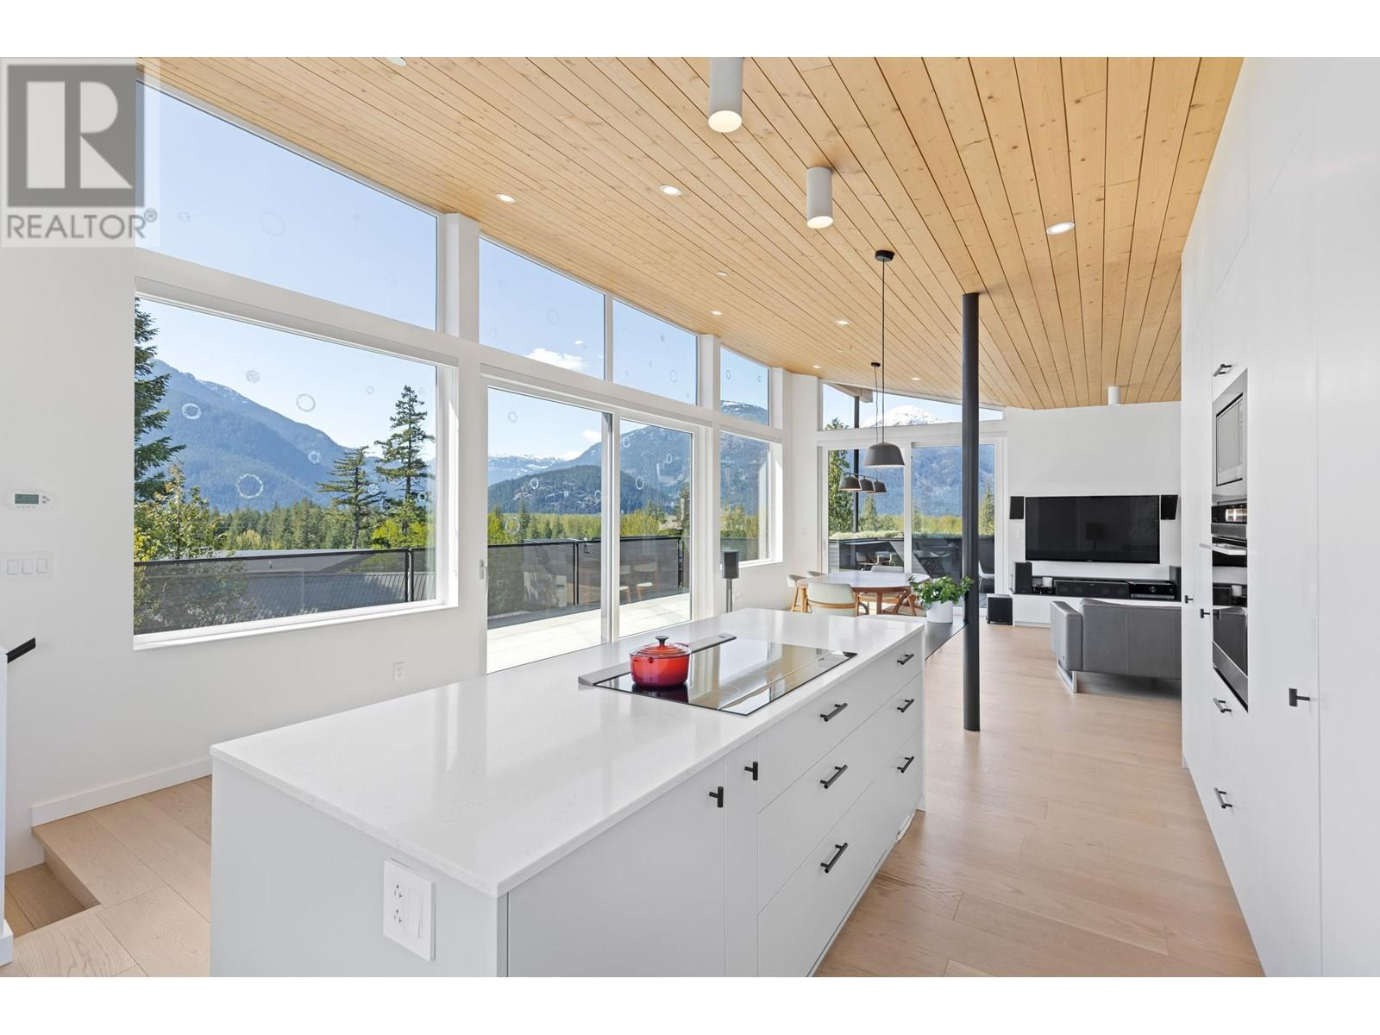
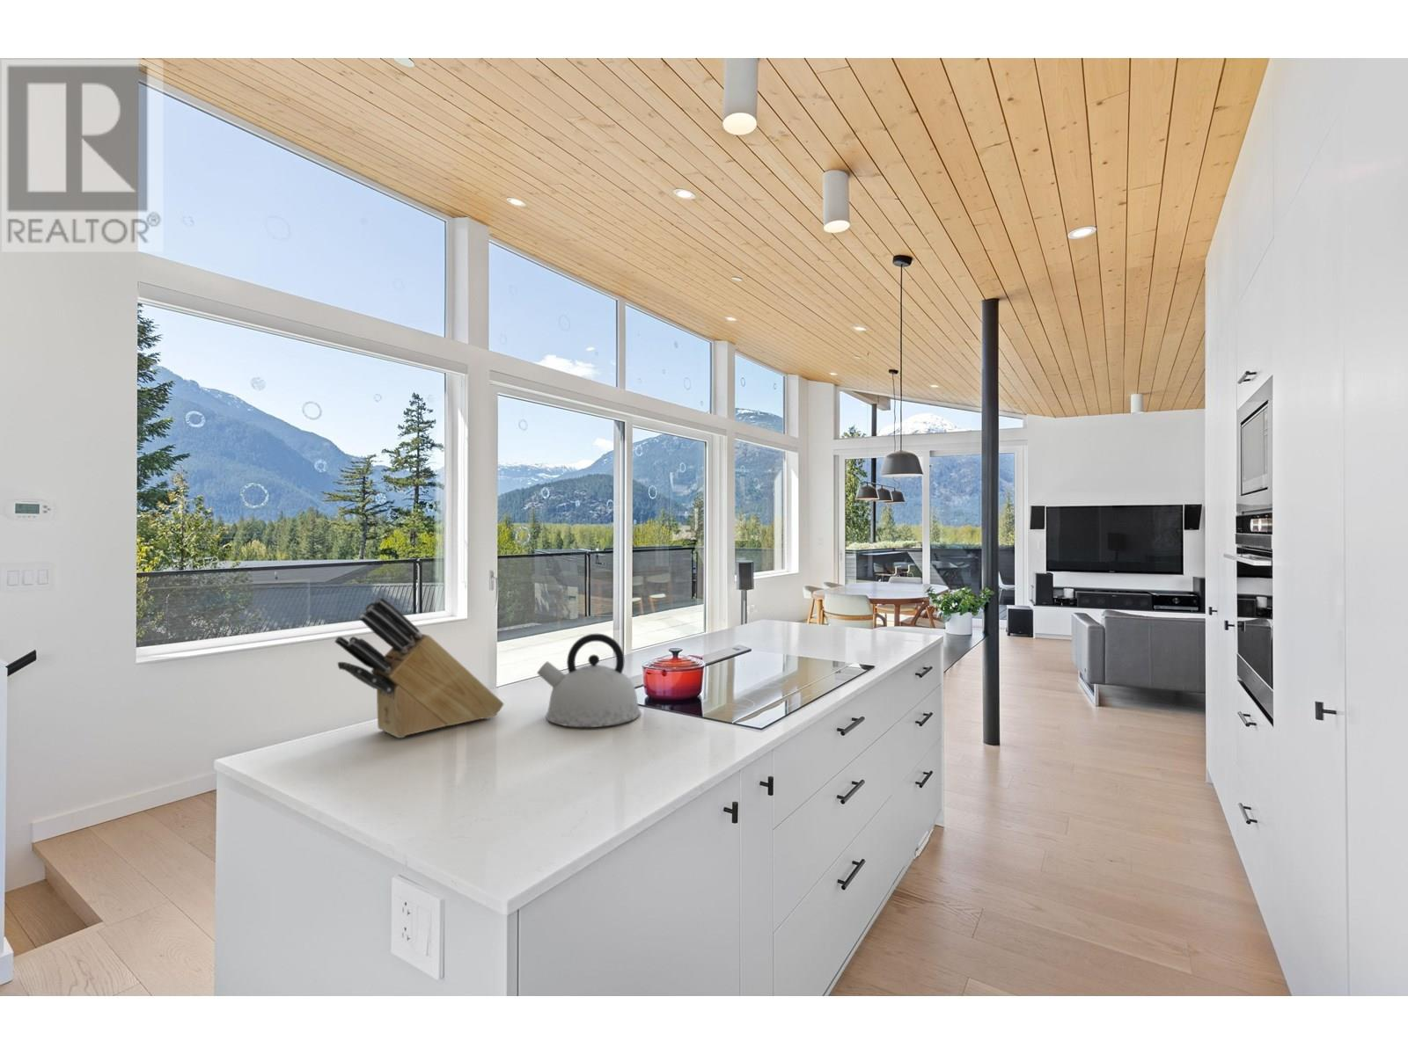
+ kettle (589, 674)
+ knife block (422, 659)
